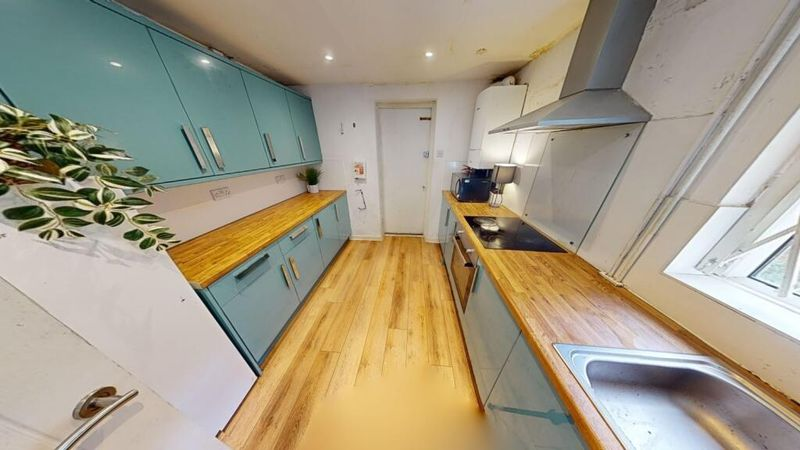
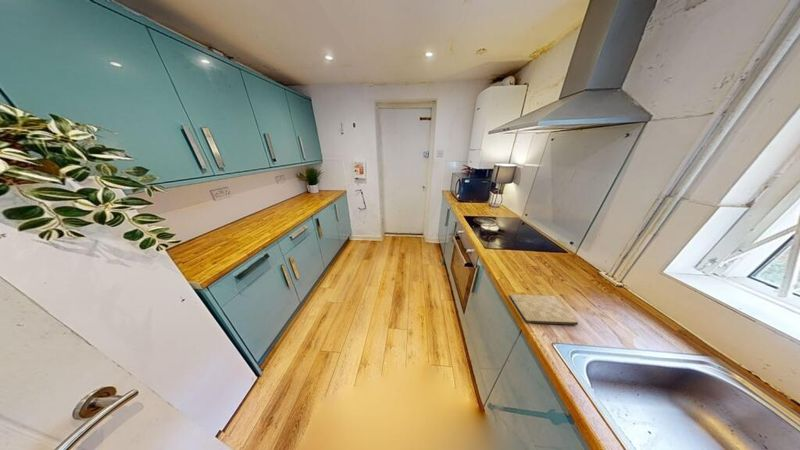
+ cutting board (540, 308)
